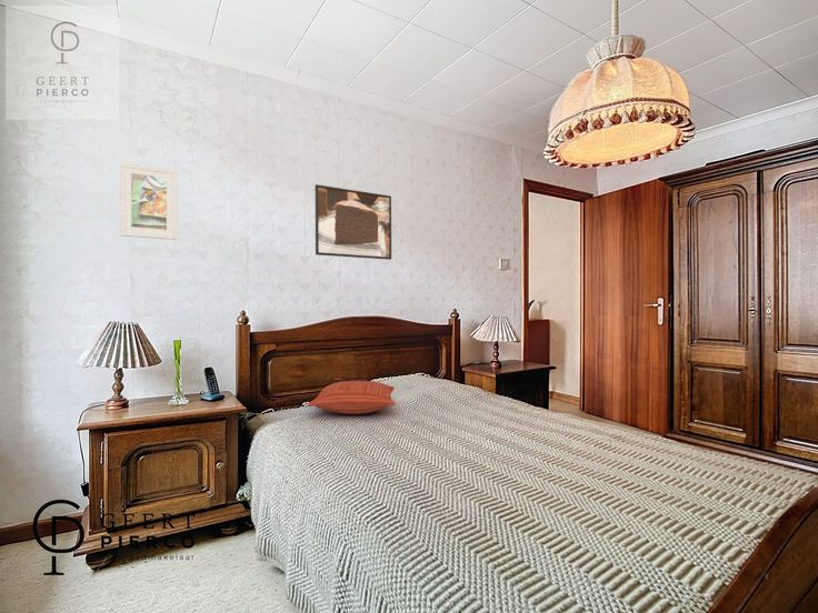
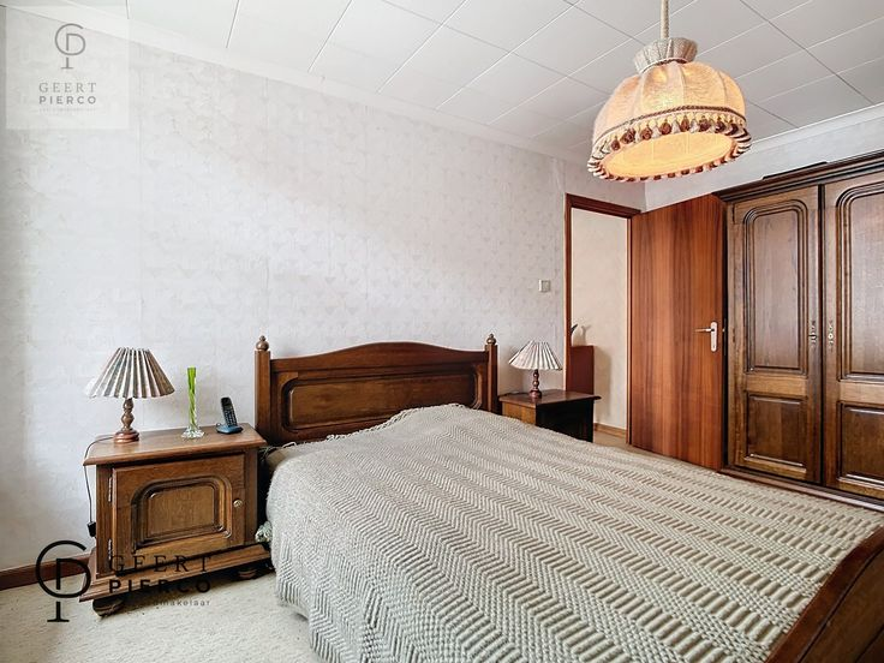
- pillow (355, 395)
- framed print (355, 223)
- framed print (149, 202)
